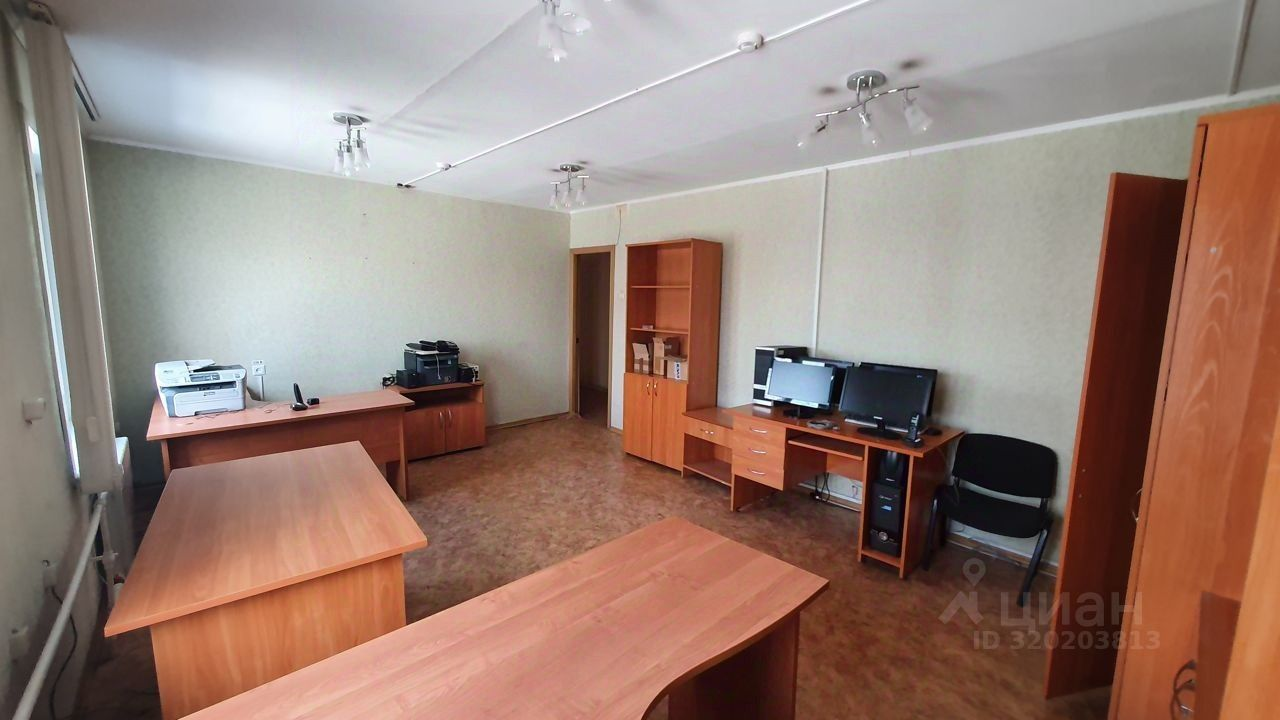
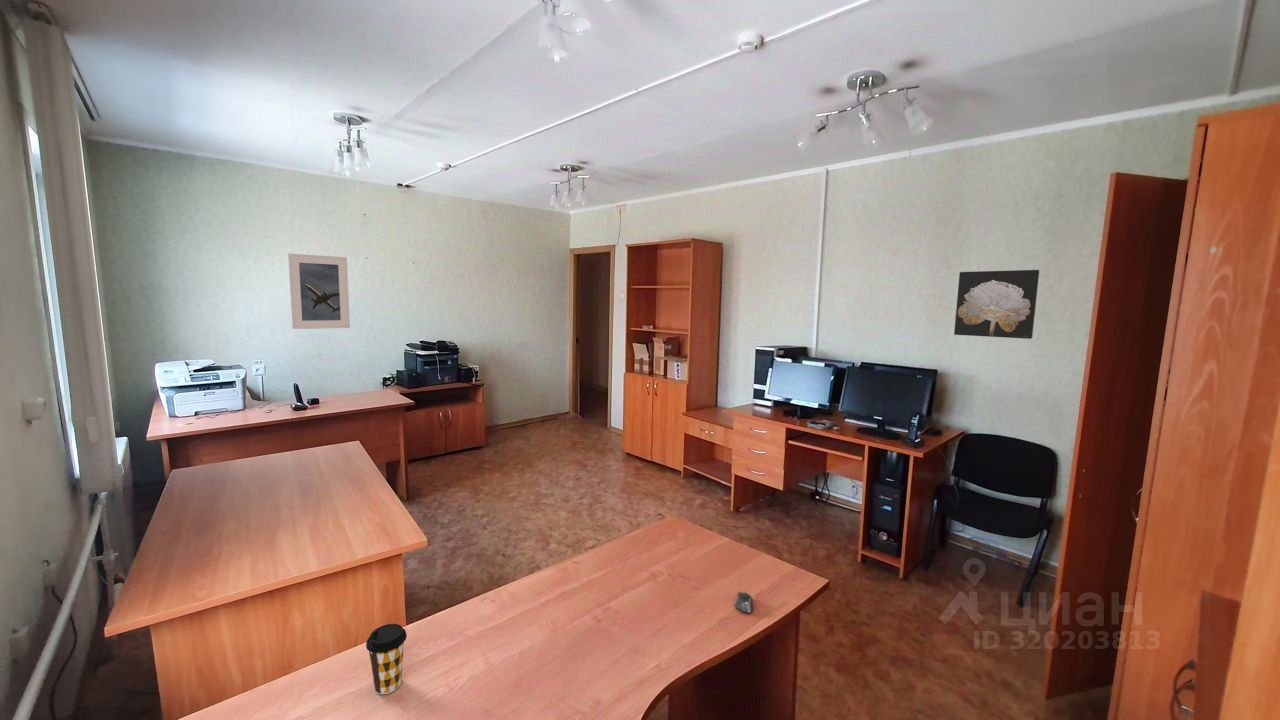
+ computer mouse (744, 600)
+ wall art (994, 304)
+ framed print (320, 292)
+ coffee cup (387, 659)
